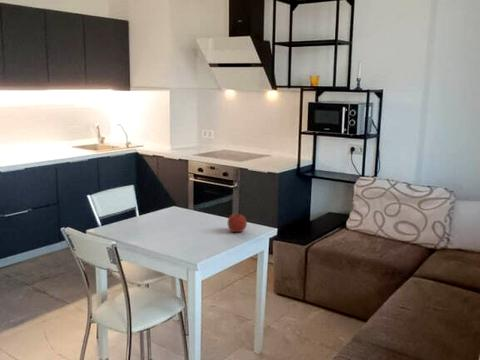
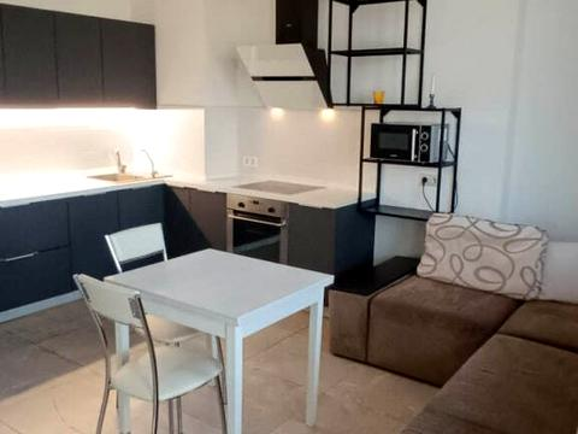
- fruit (236, 221)
